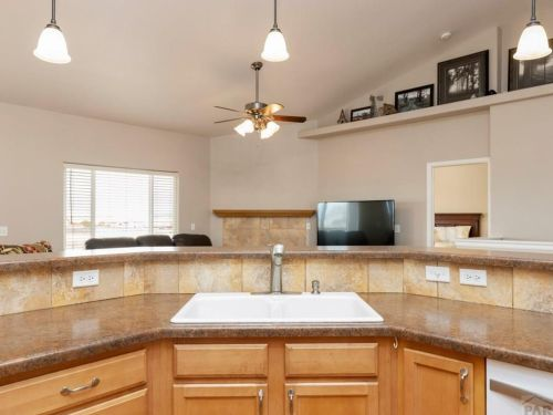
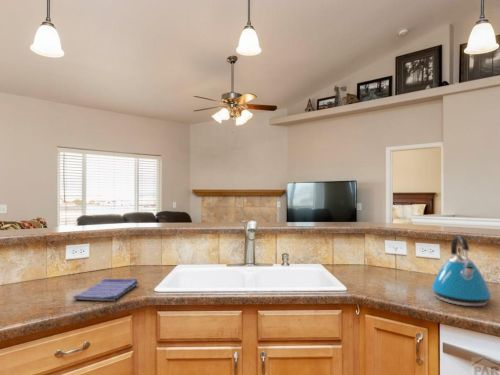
+ kettle (459, 266)
+ dish towel (108, 288)
